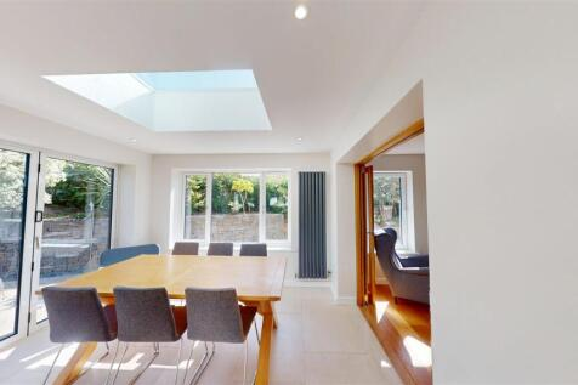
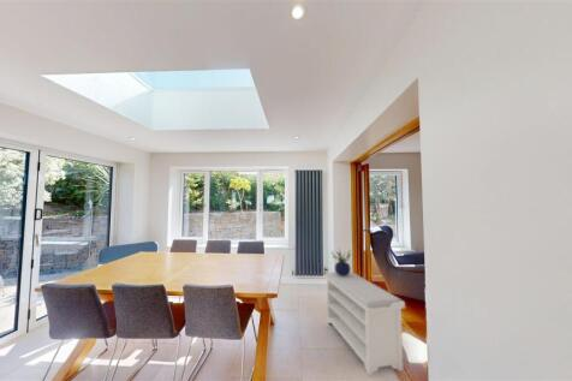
+ potted plant (342, 262)
+ bench (357, 312)
